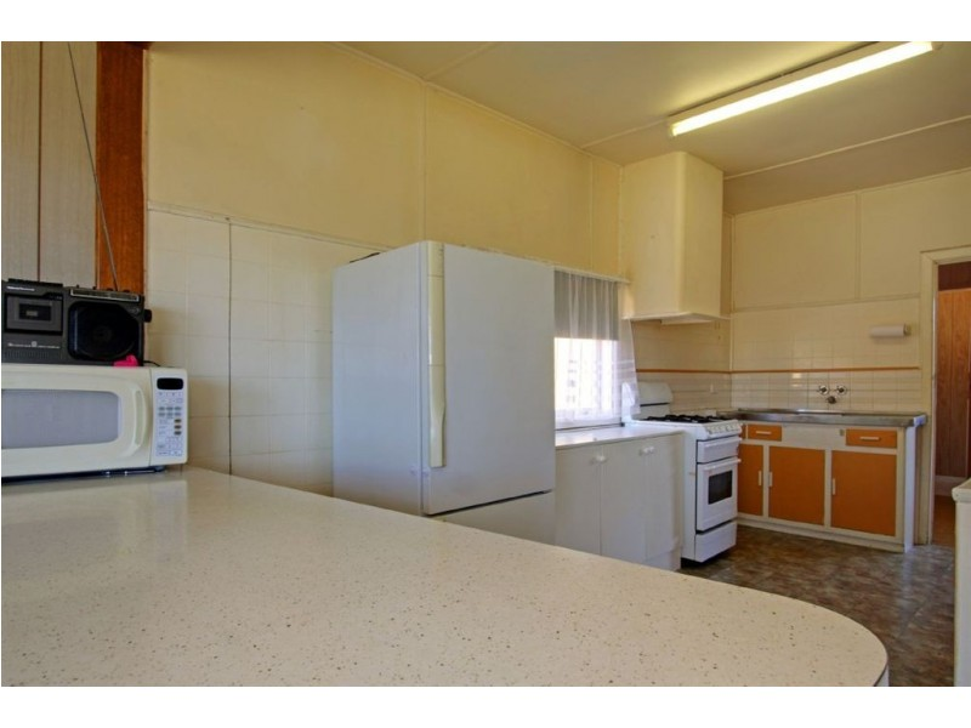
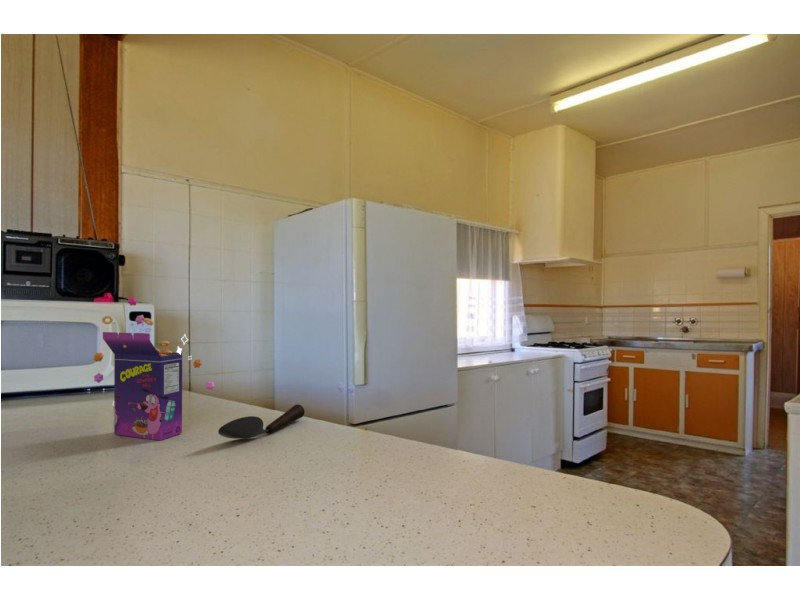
+ spoon (261, 419)
+ cereal box (149, 364)
